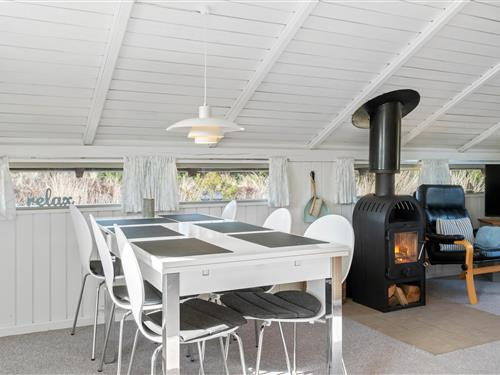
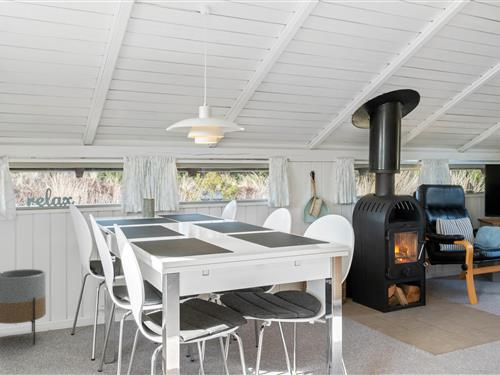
+ planter (18, 306)
